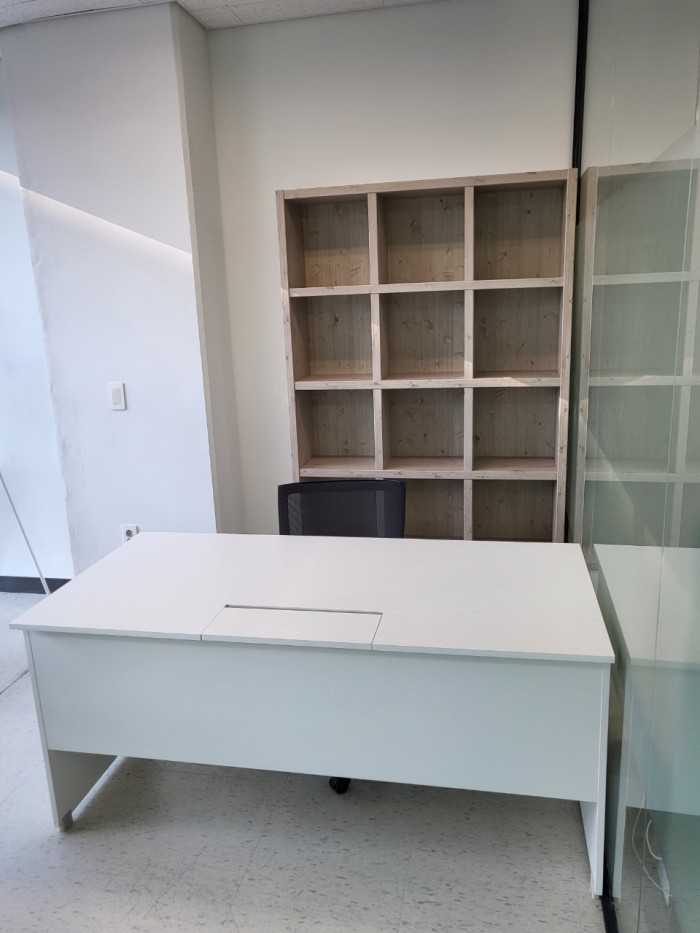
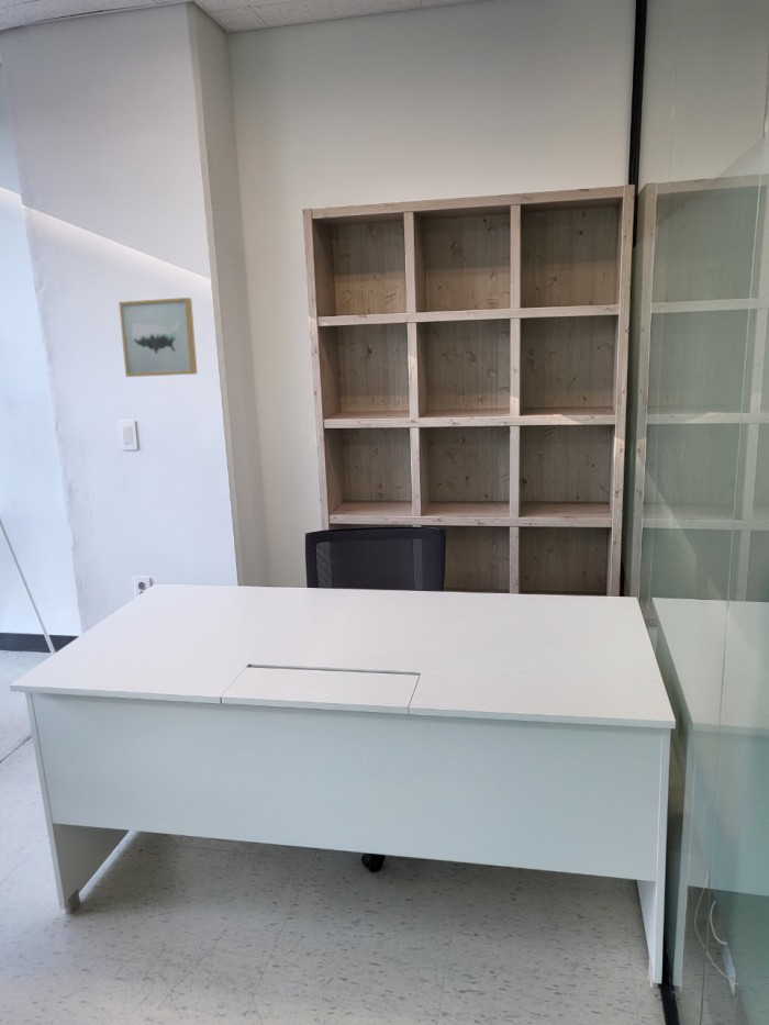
+ wall art (158, 337)
